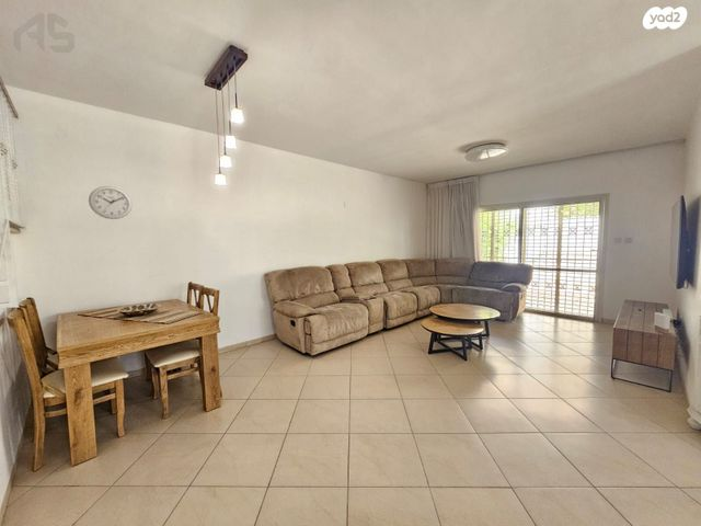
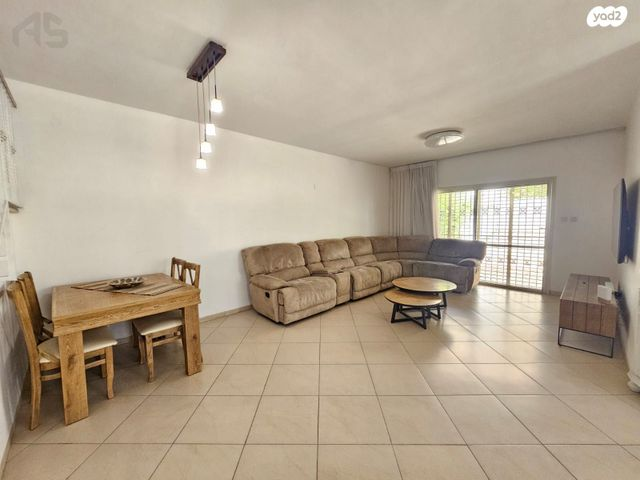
- wall clock (111, 202)
